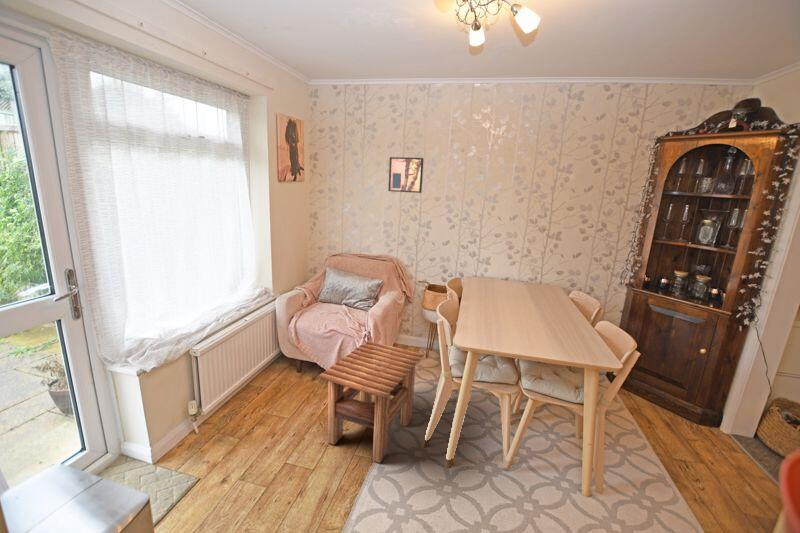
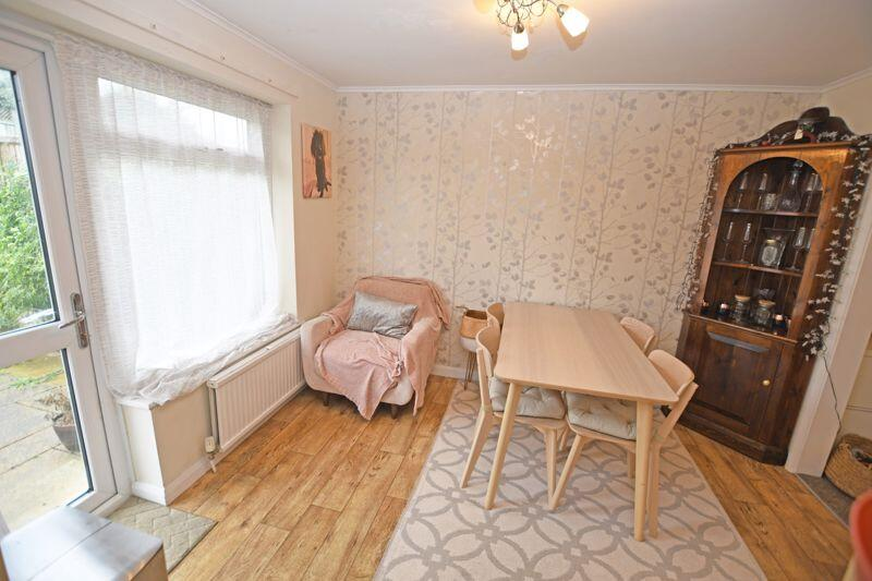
- wall art (405, 175)
- side table (375, 398)
